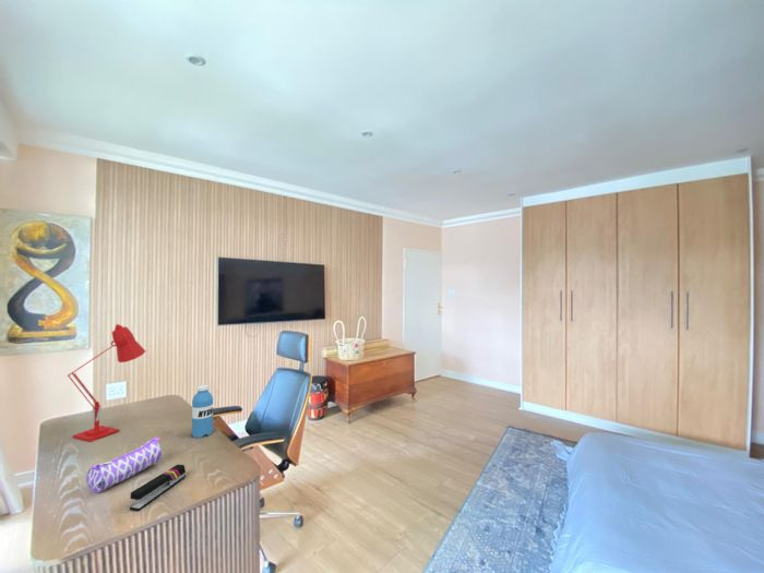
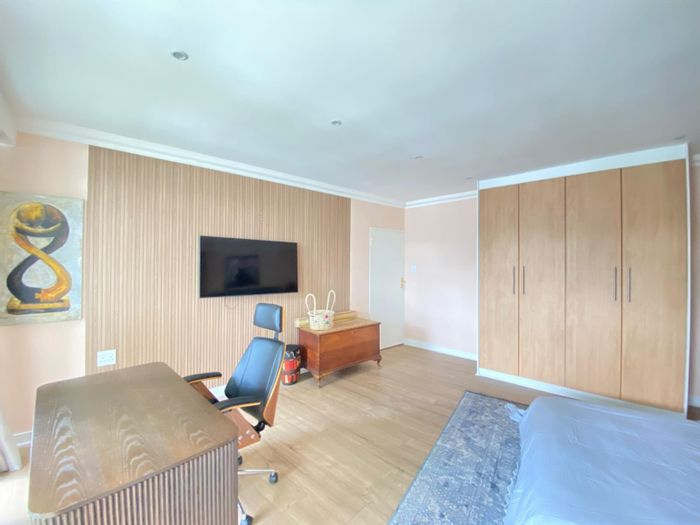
- desk lamp (119, 361)
- pencil case (126, 463)
- water bottle (202, 409)
- stapler (159, 484)
